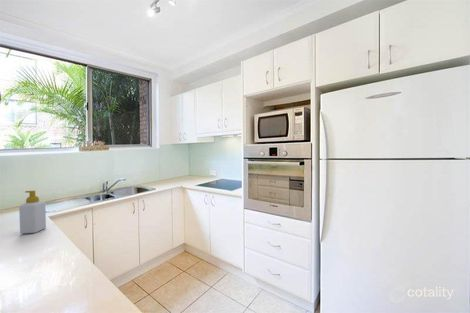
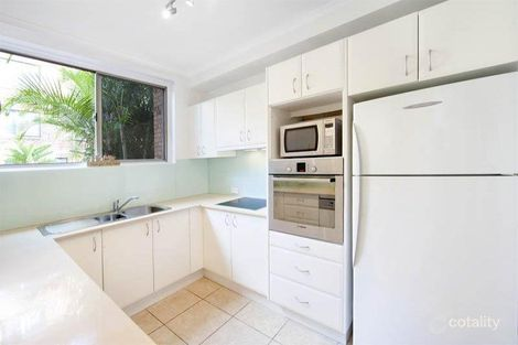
- soap bottle (32, 211)
